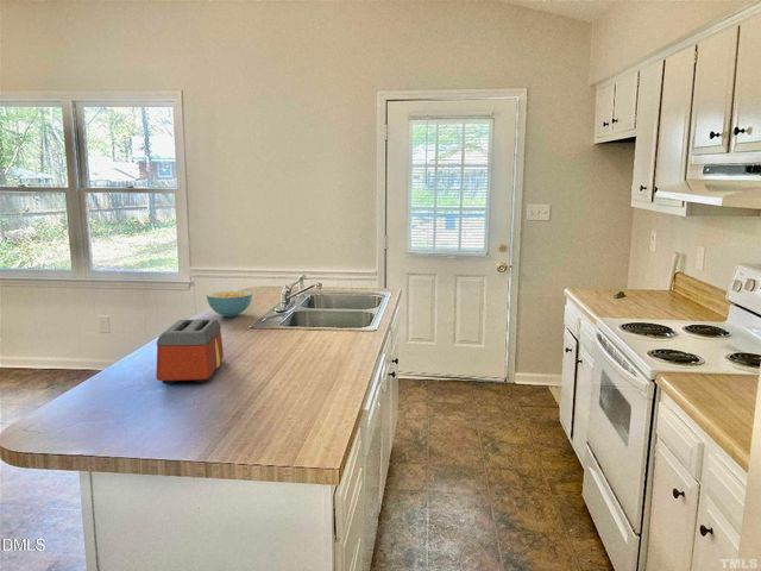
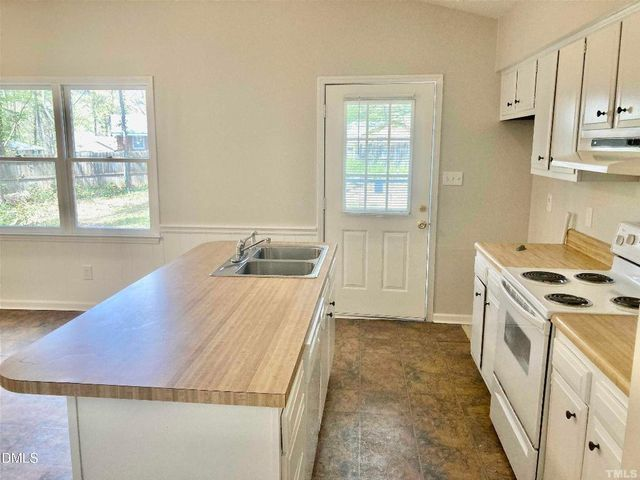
- toaster (191, 349)
- cereal bowl (229, 305)
